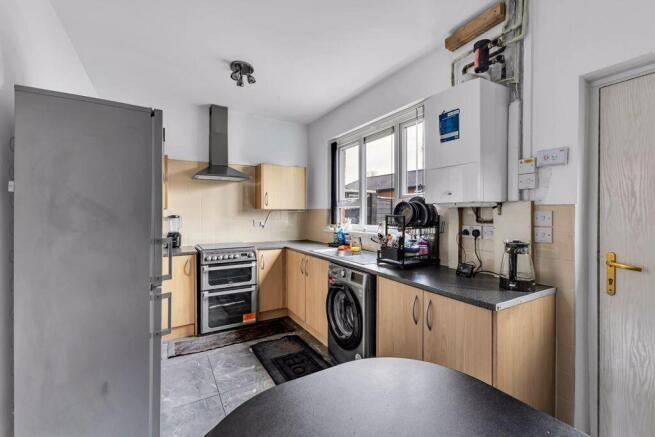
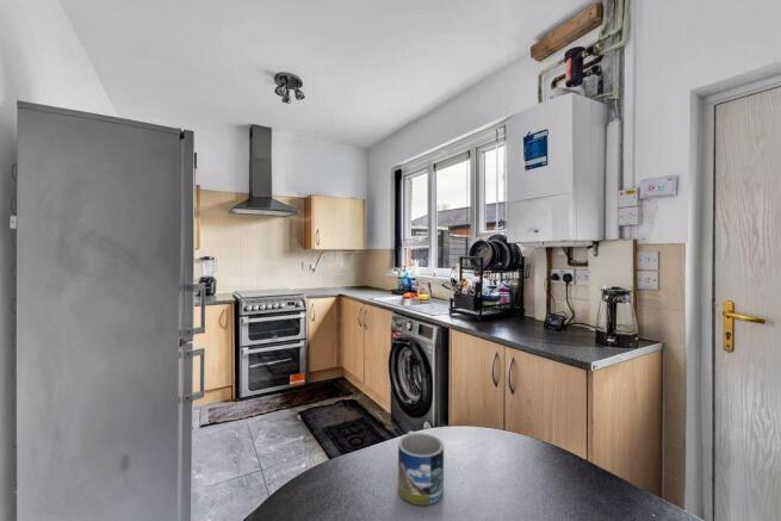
+ mug (417, 461)
